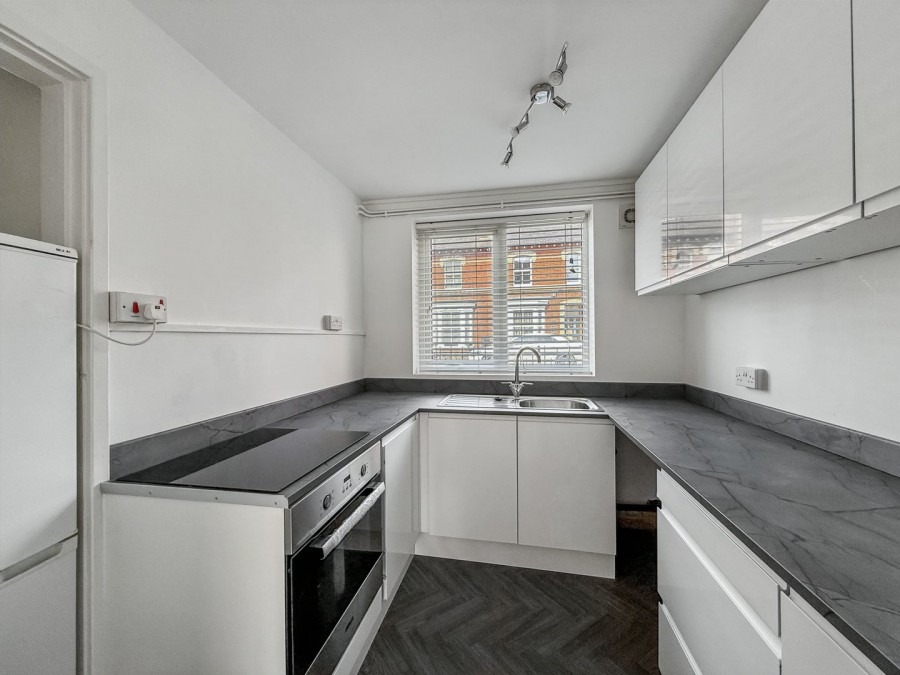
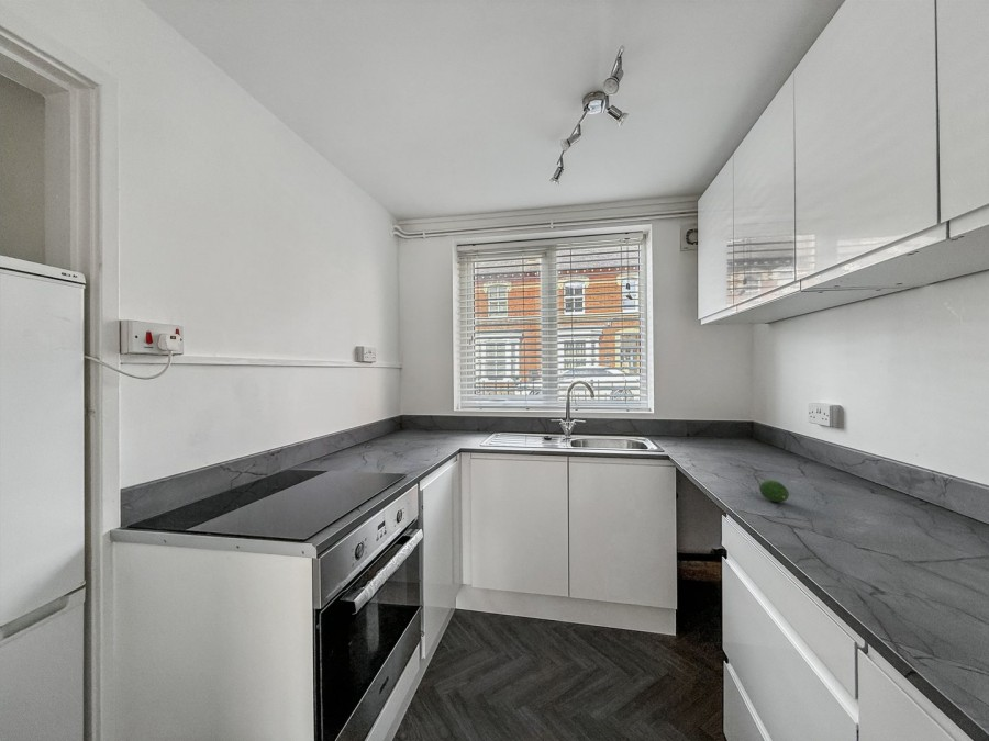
+ fruit (774, 491)
